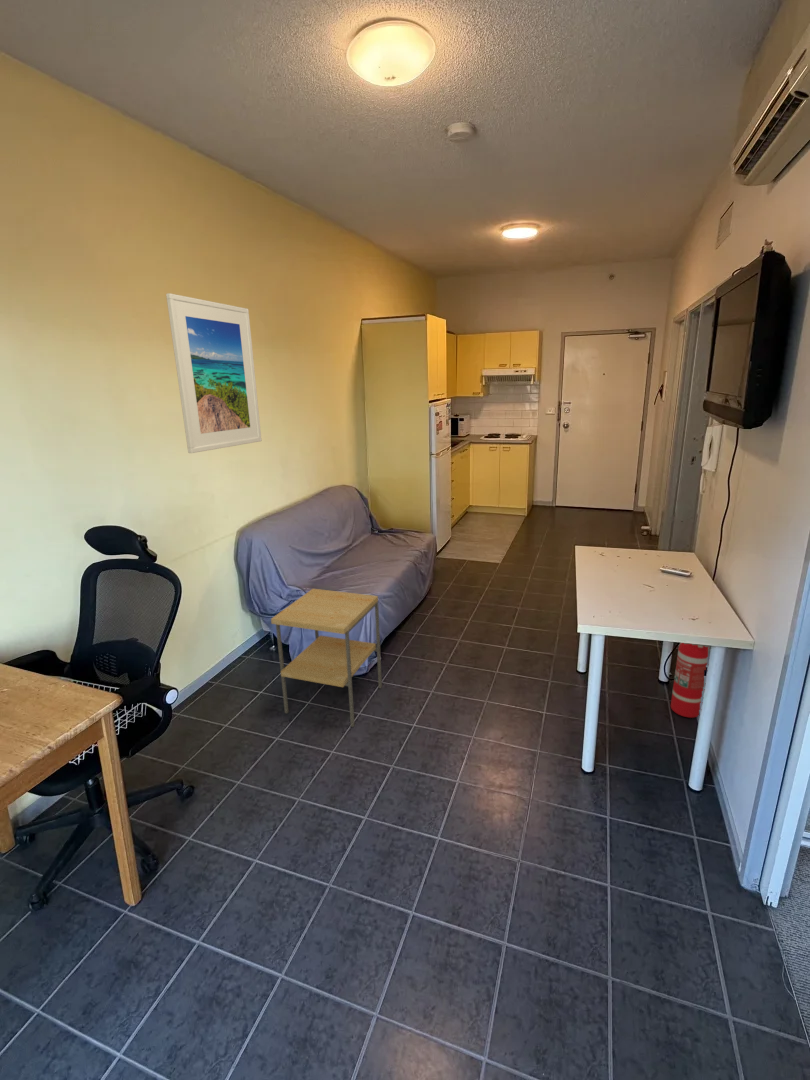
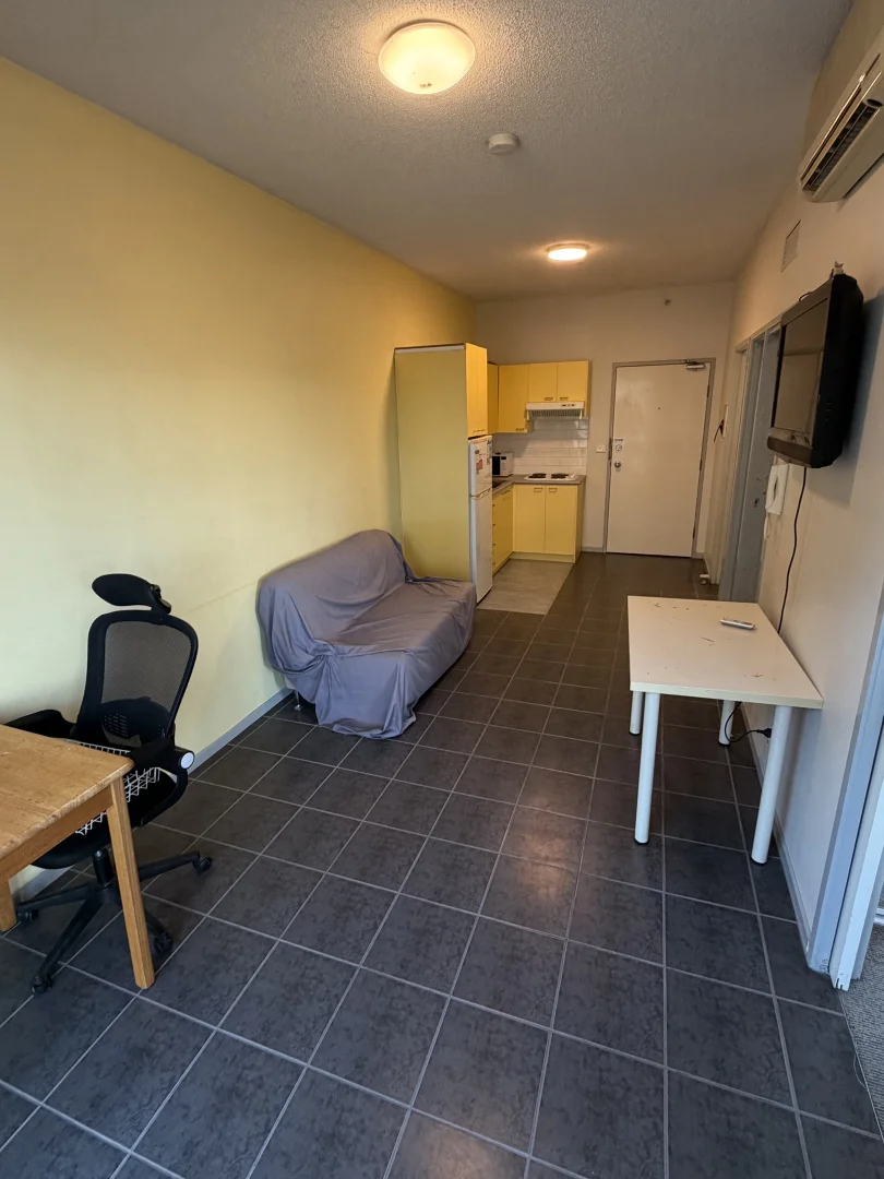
- side table (330, 655)
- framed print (220, 376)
- fire extinguisher (691, 666)
